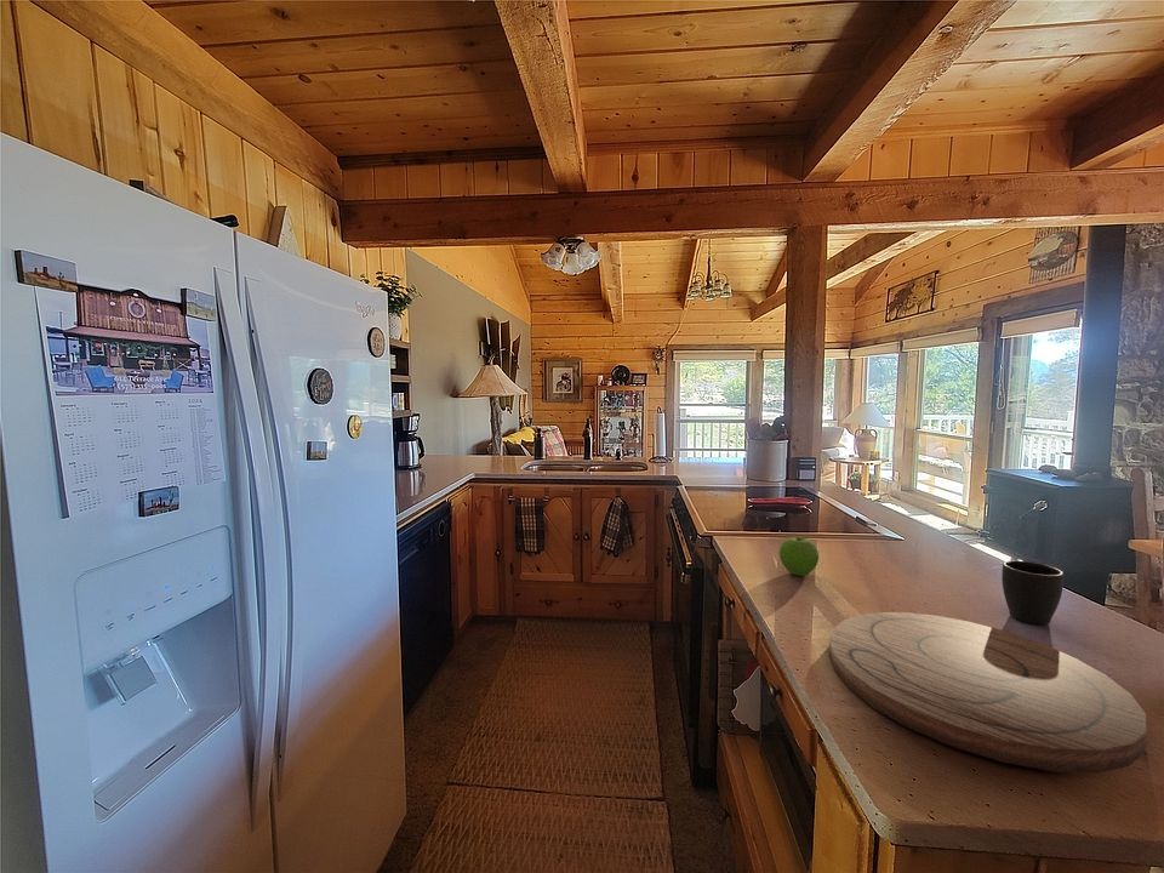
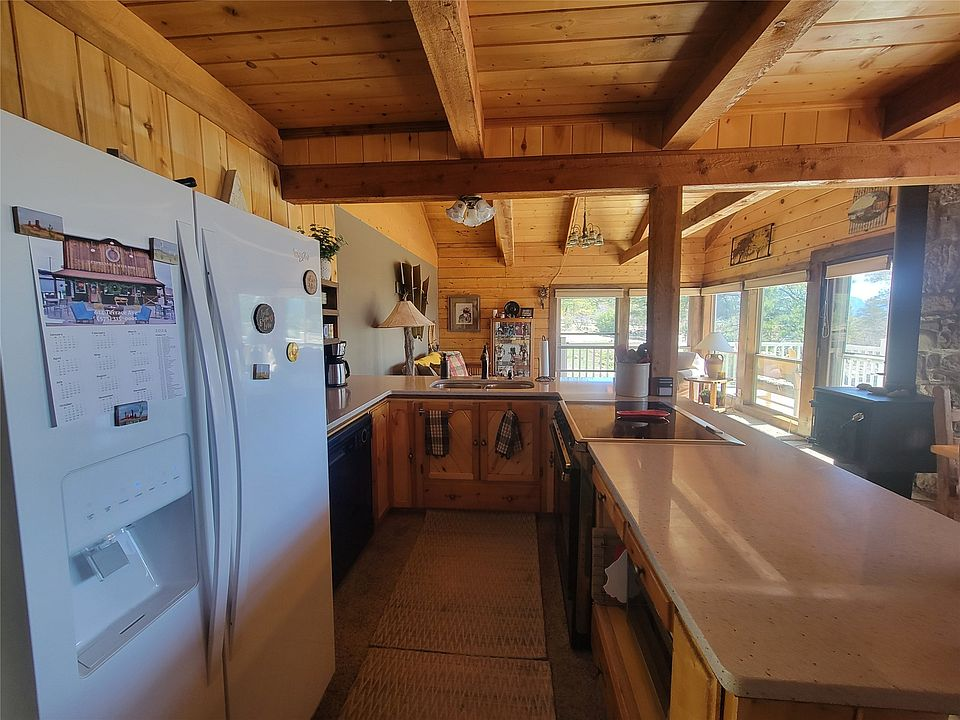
- mug (1027, 589)
- fruit (798, 555)
- cutting board (963, 673)
